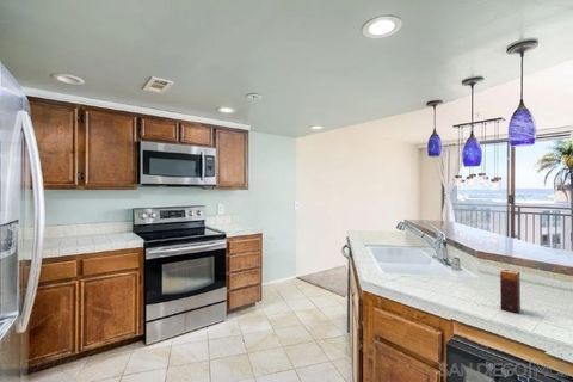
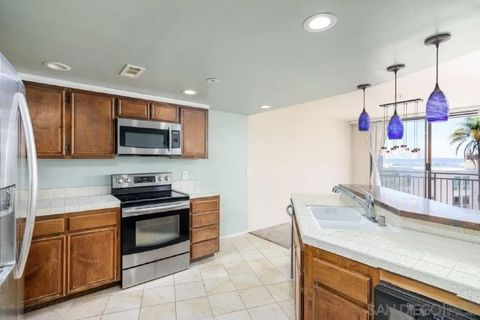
- candle (510, 290)
